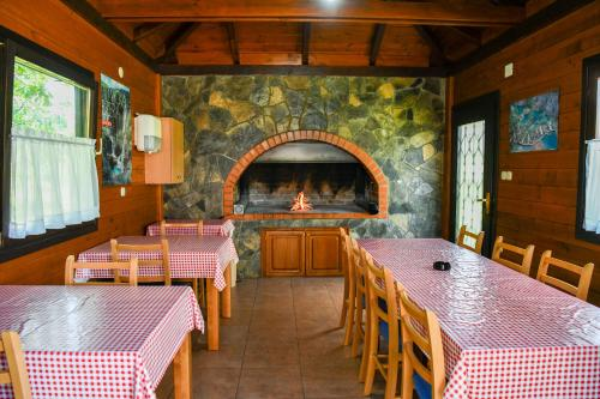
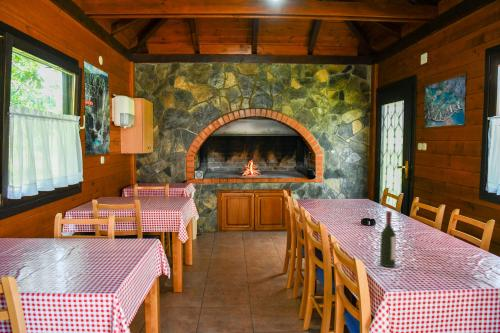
+ wine bottle (388, 238)
